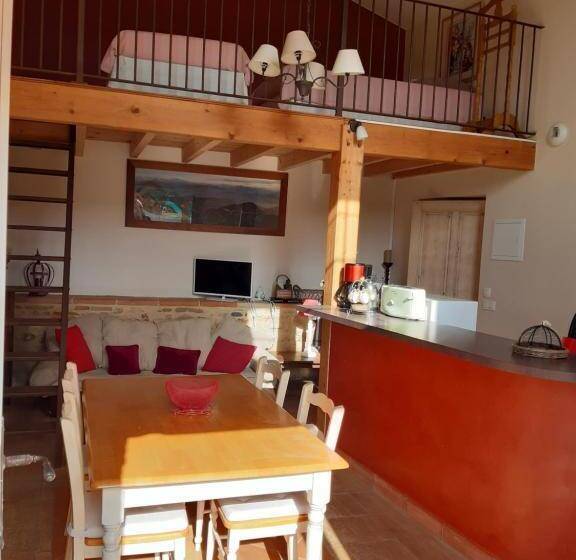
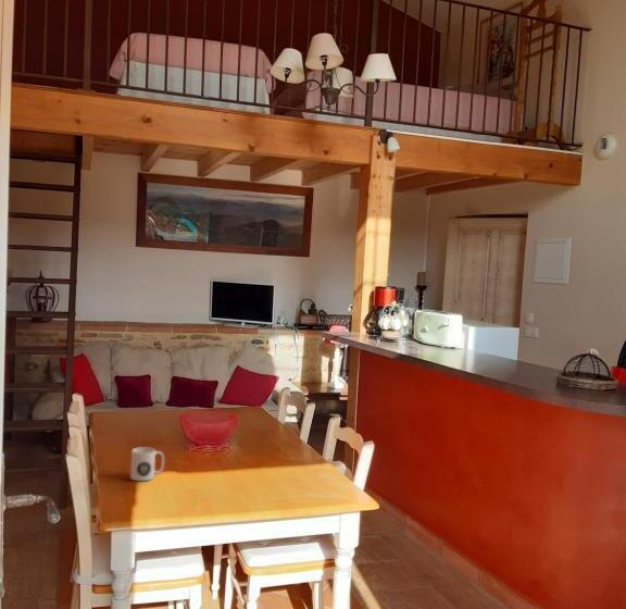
+ mug (148, 463)
